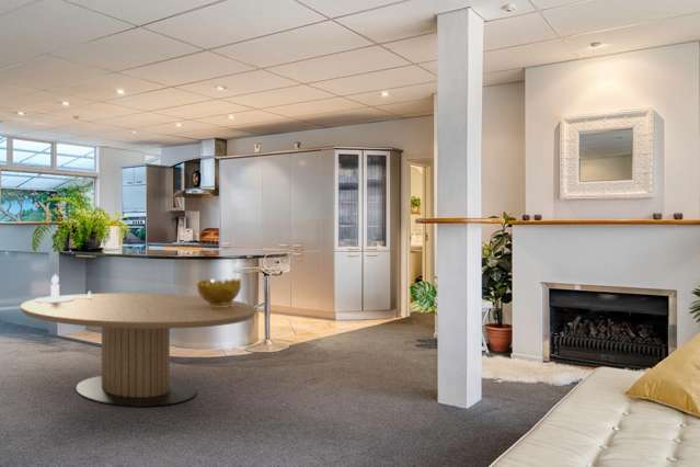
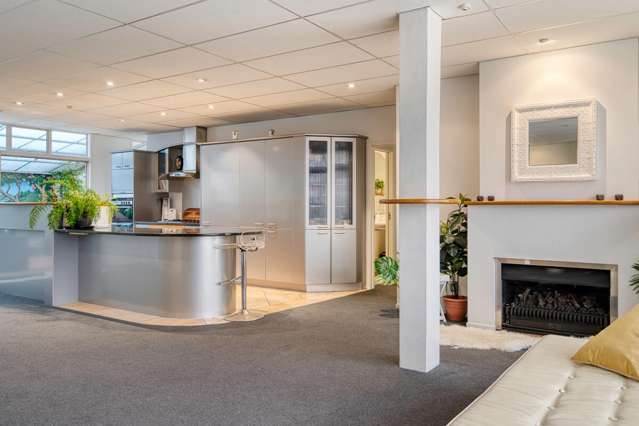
- candlestick (58, 286)
- decorative bowl (219, 292)
- dining table (135, 346)
